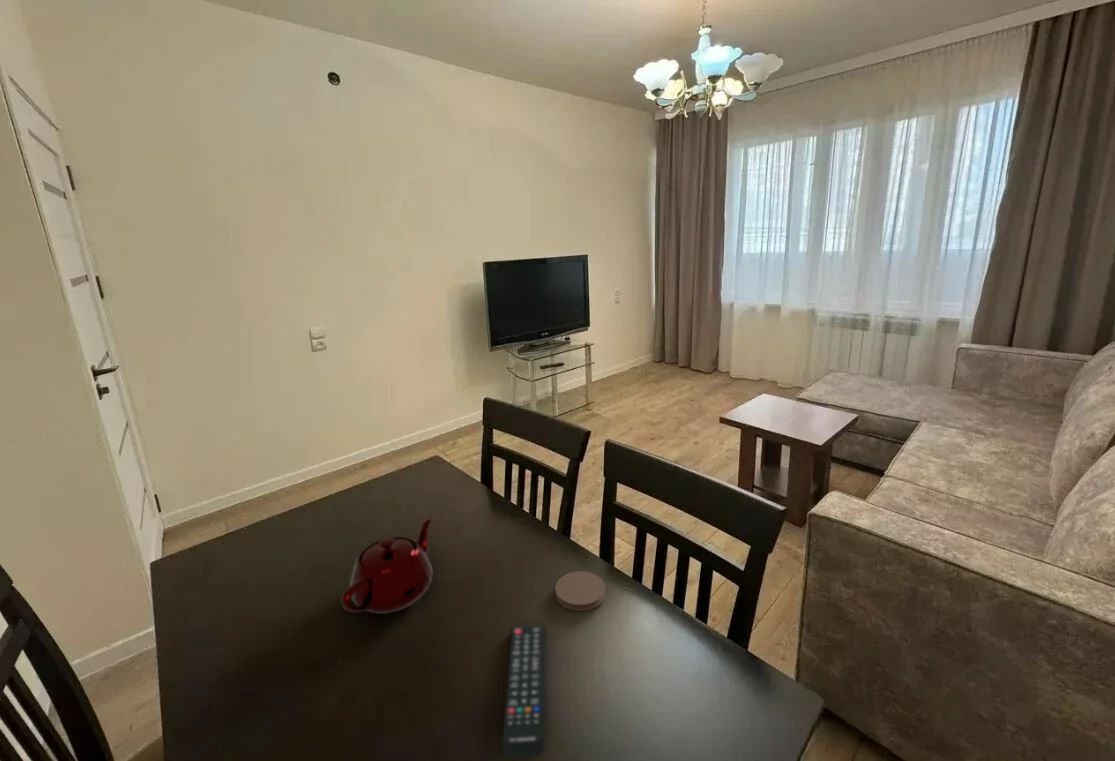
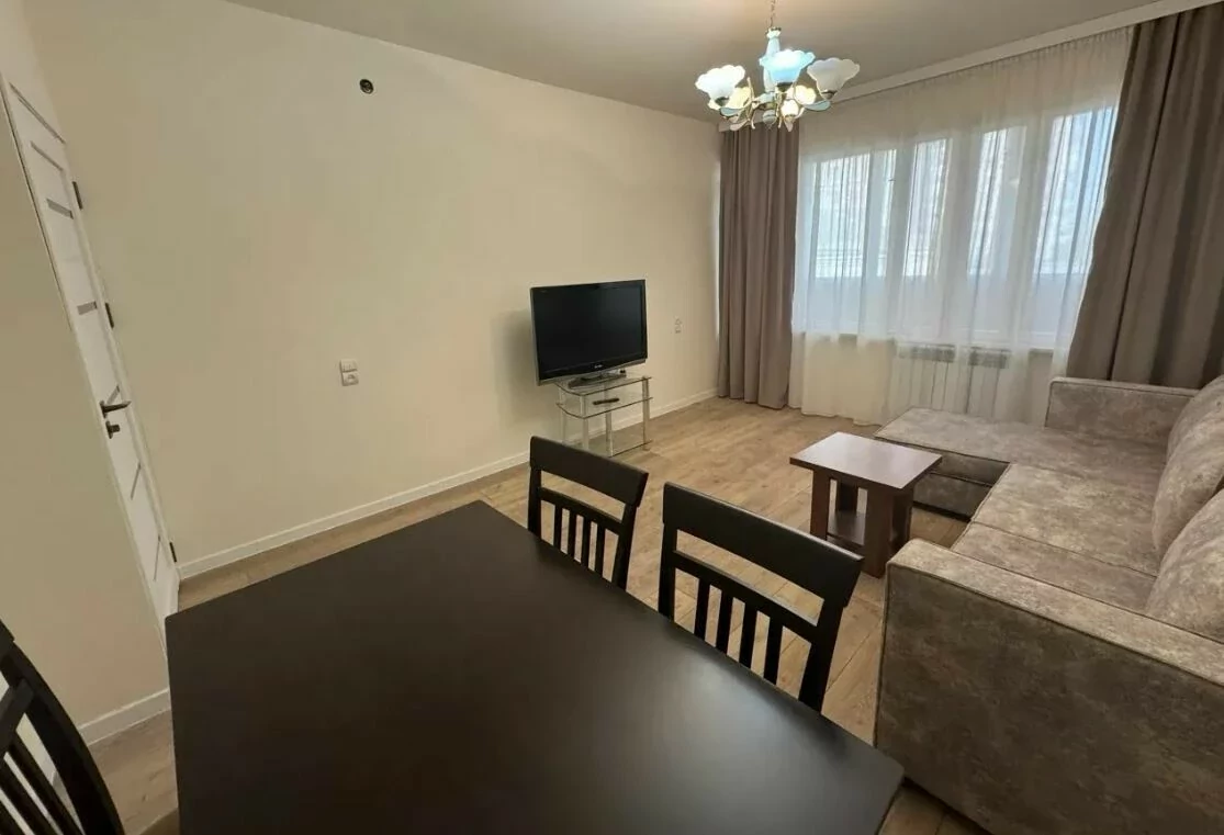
- remote control (525, 680)
- coaster (580, 590)
- teapot (393, 566)
